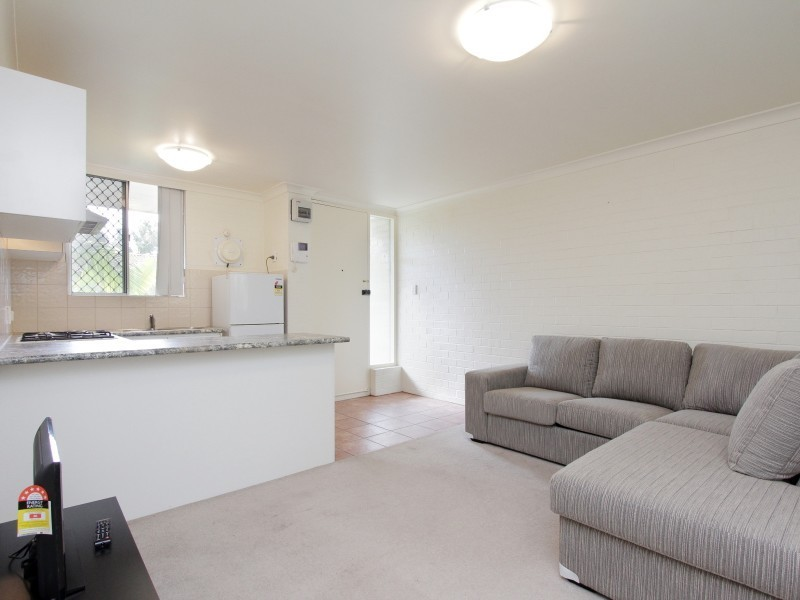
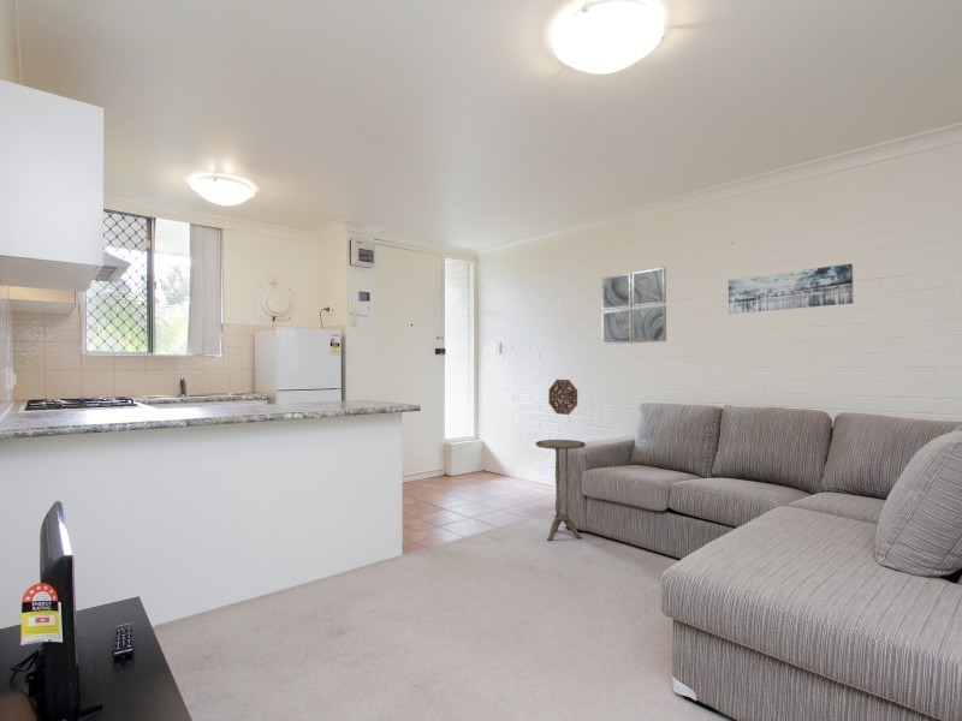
+ side table (558, 489)
+ wall art (785, 290)
+ decorative platter (563, 397)
+ wall art (631, 306)
